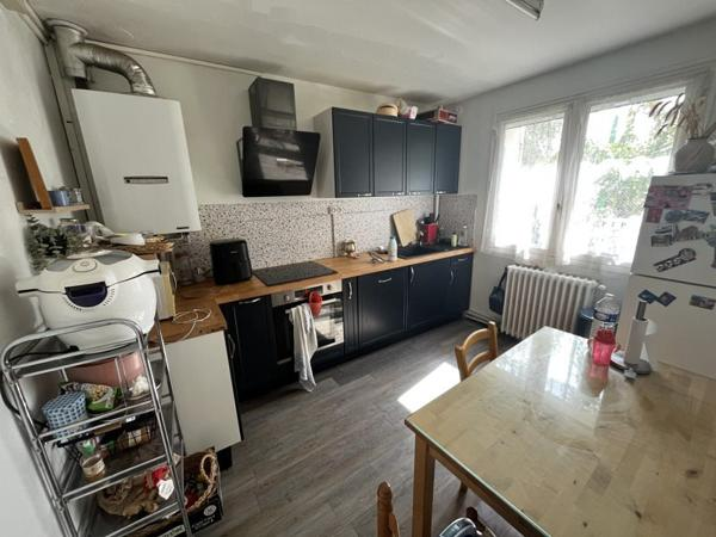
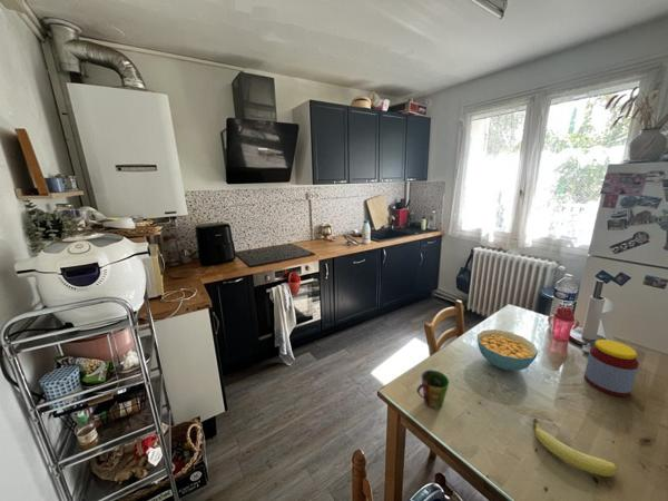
+ cup (431, 392)
+ jar (610, 365)
+ fruit (567, 446)
+ cereal bowl (504, 353)
